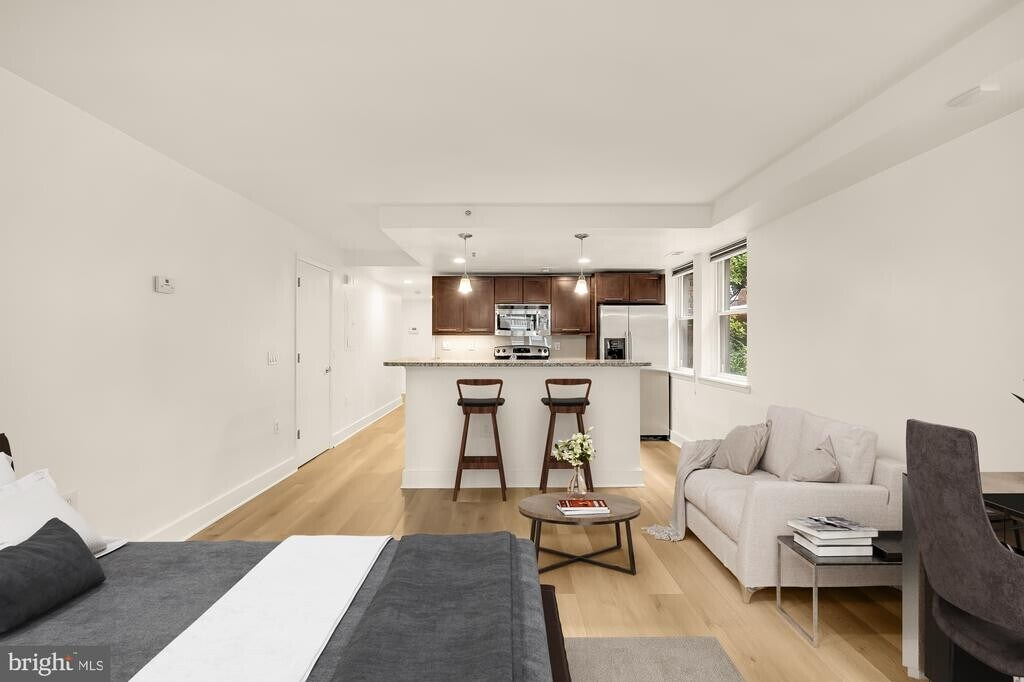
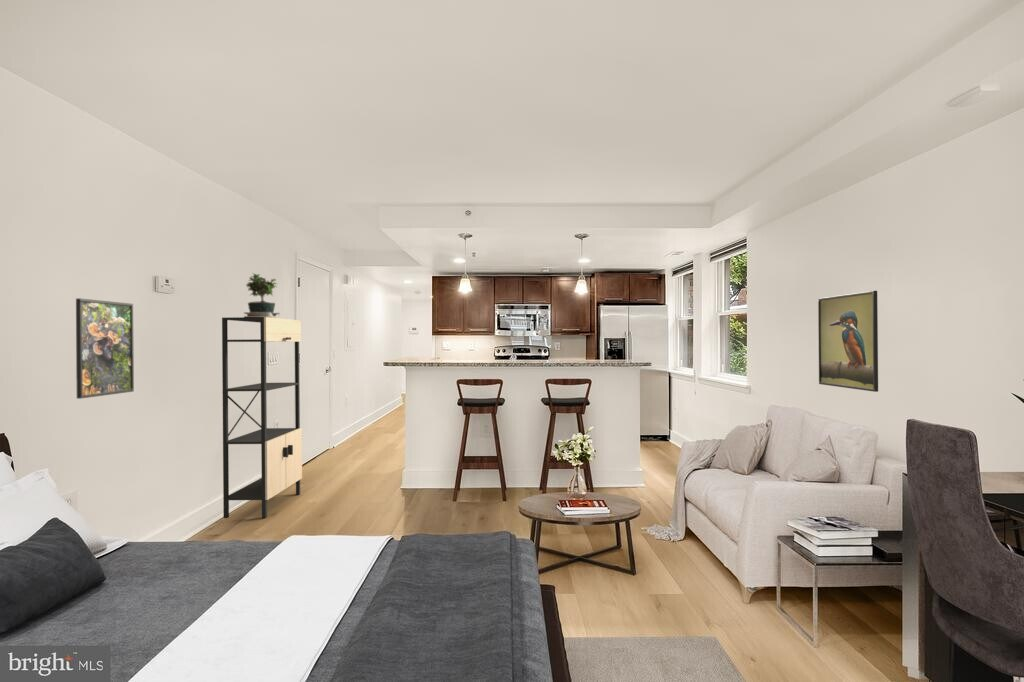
+ potted plant (260, 295)
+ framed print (845, 341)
+ shelving unit (266, 412)
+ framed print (106, 348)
